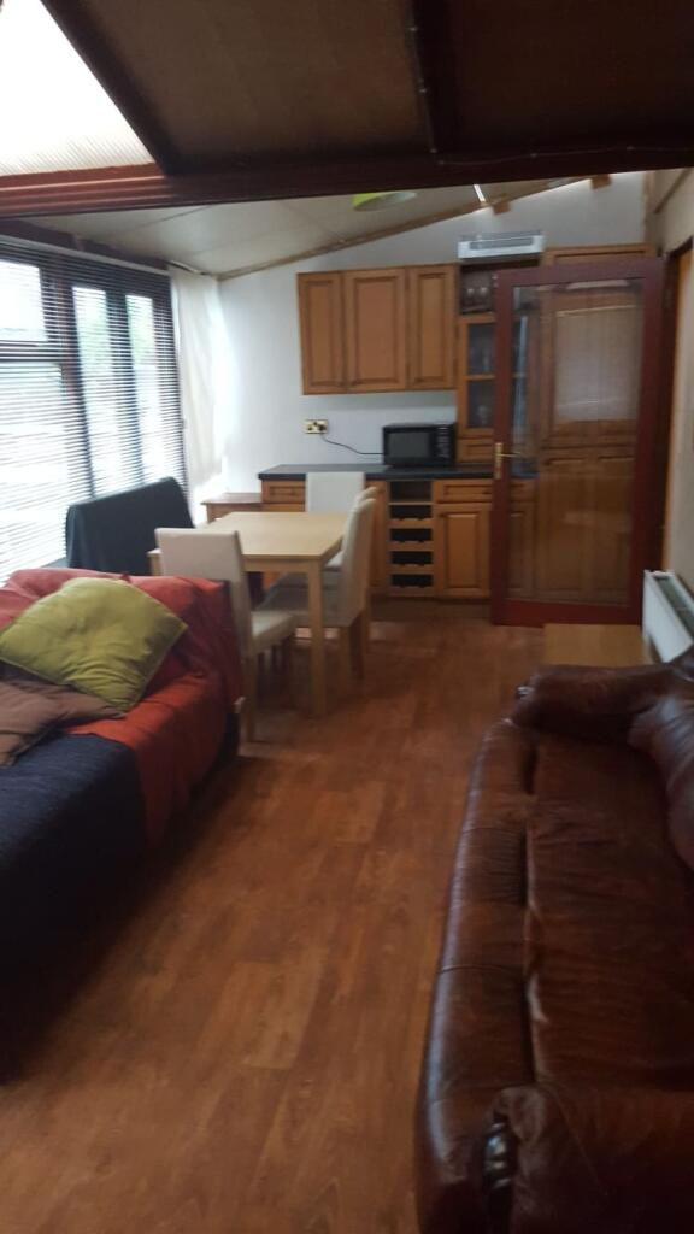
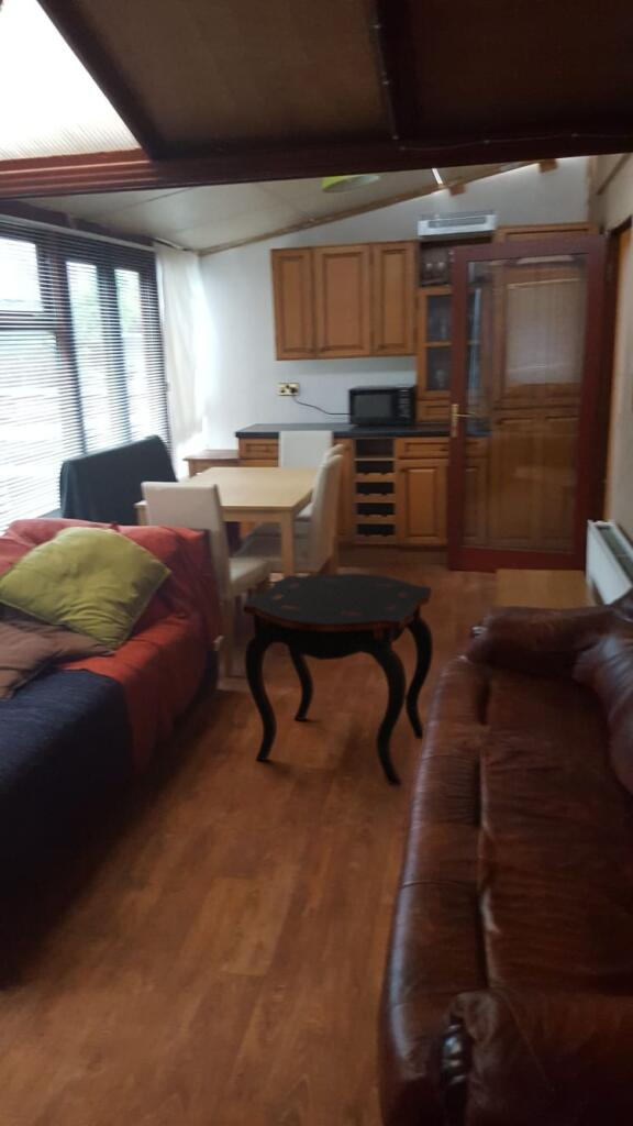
+ side table (341, 658)
